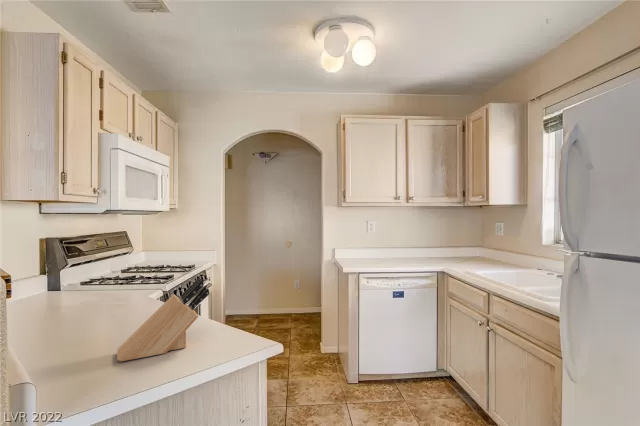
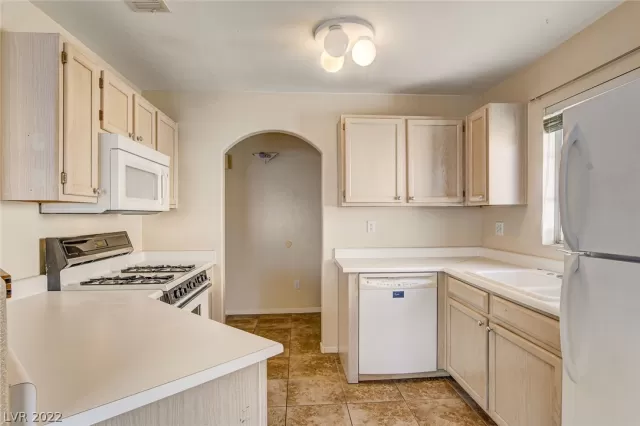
- knife block (165, 314)
